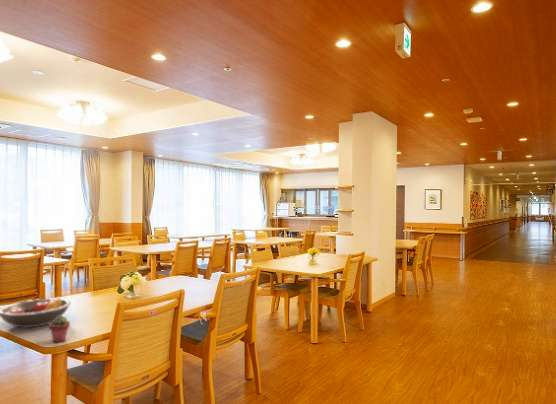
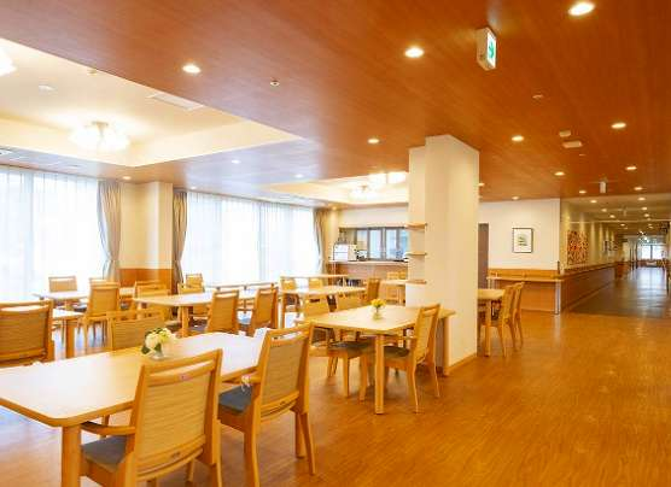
- fruit bowl (35, 312)
- potted succulent (59, 328)
